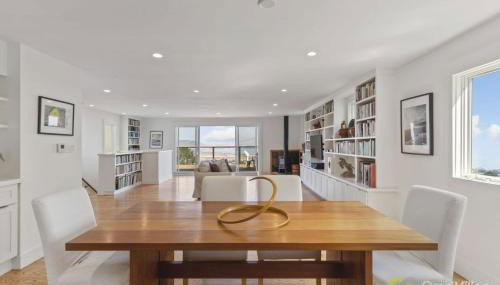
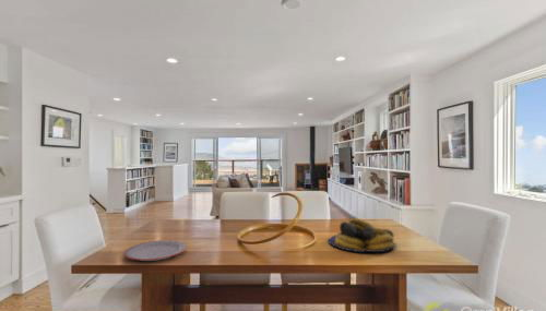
+ plate (156, 251)
+ fruit bowl (360, 231)
